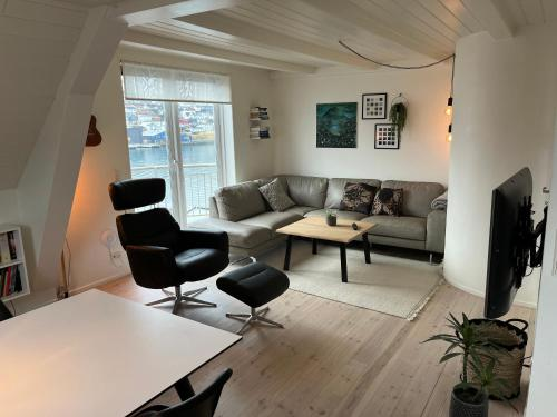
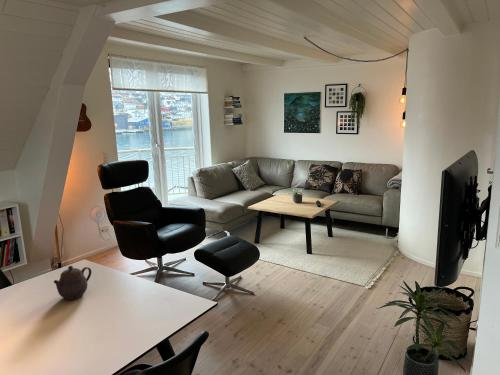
+ teapot (73, 280)
